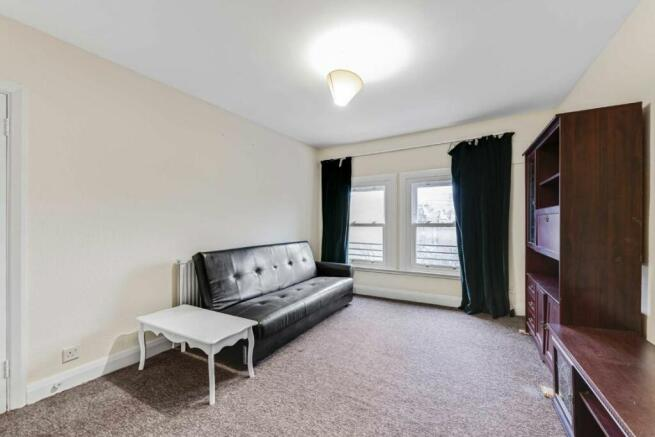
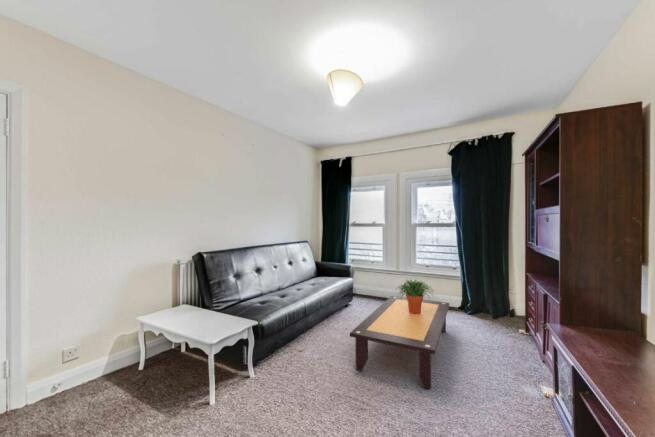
+ potted plant (414, 296)
+ coffee table (407, 331)
